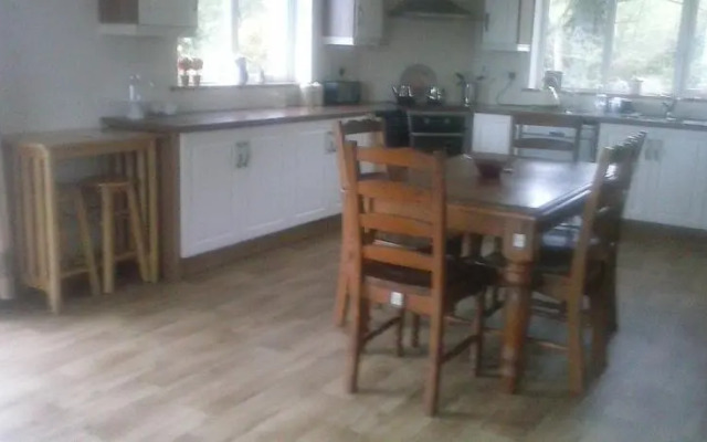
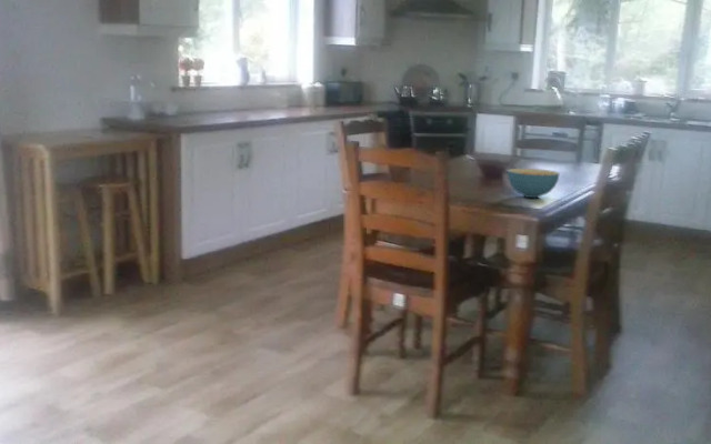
+ cereal bowl (532, 183)
